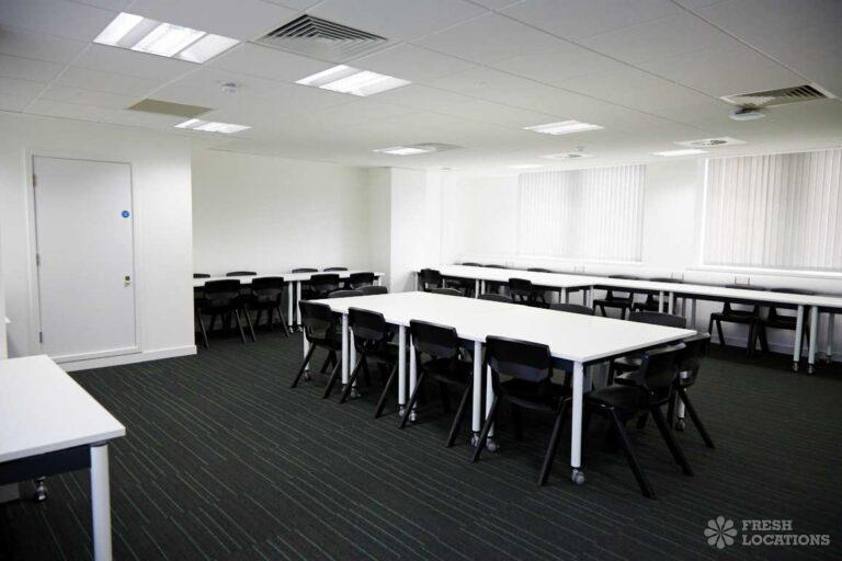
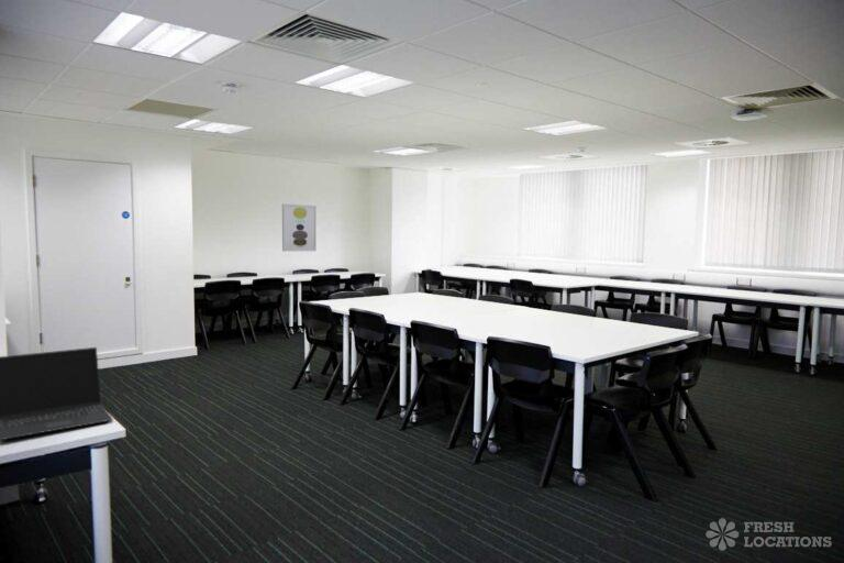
+ wall art (299, 228)
+ laptop (53, 389)
